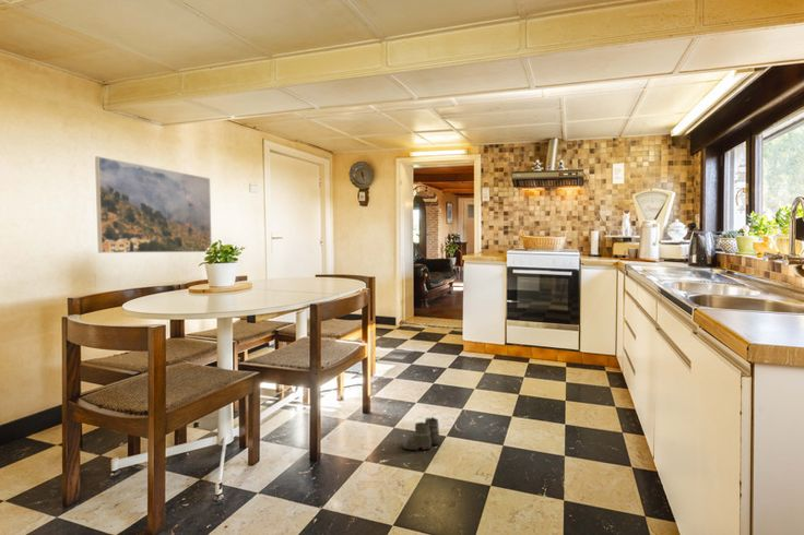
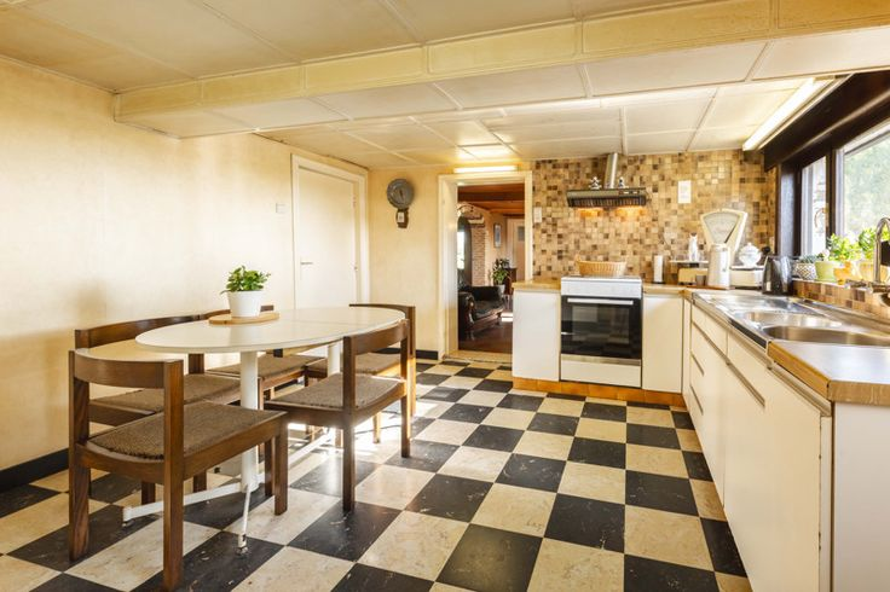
- boots (423, 430)
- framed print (161, 211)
